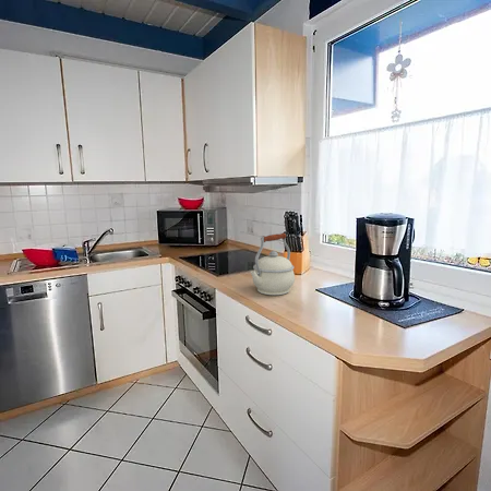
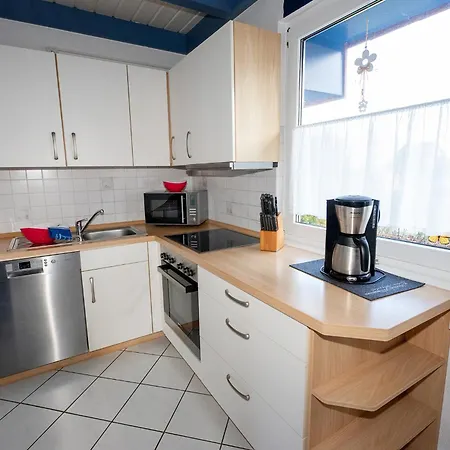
- kettle (271, 263)
